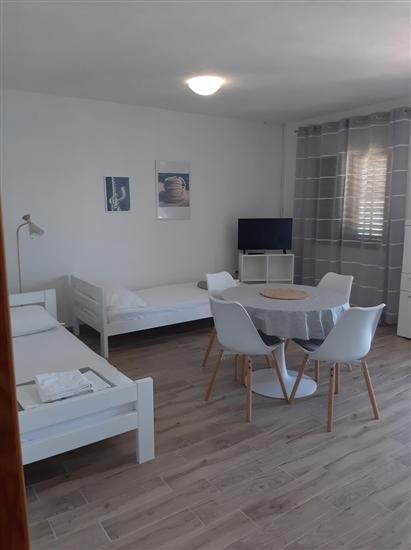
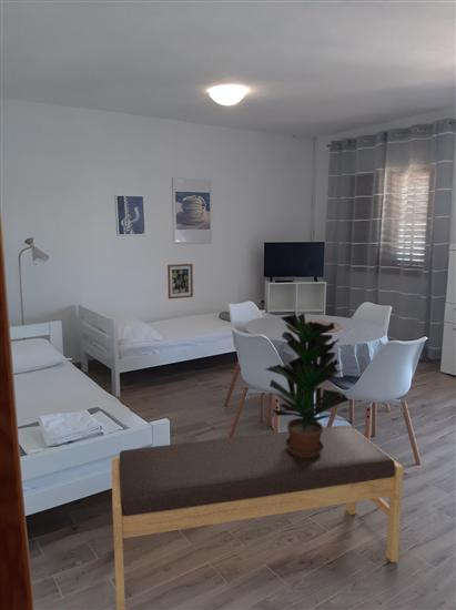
+ potted plant (297, 382)
+ bench (253, 505)
+ wall art (180, 281)
